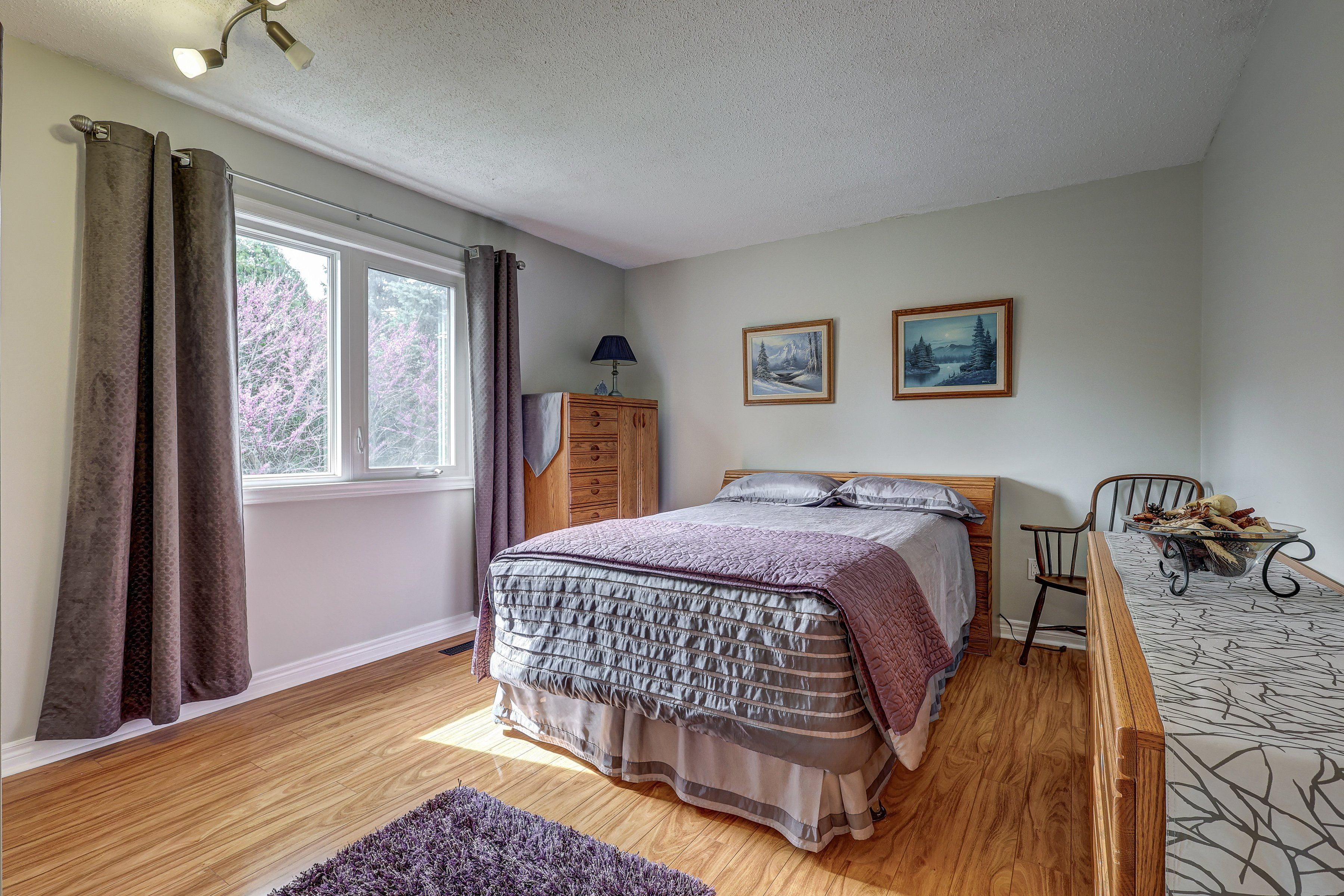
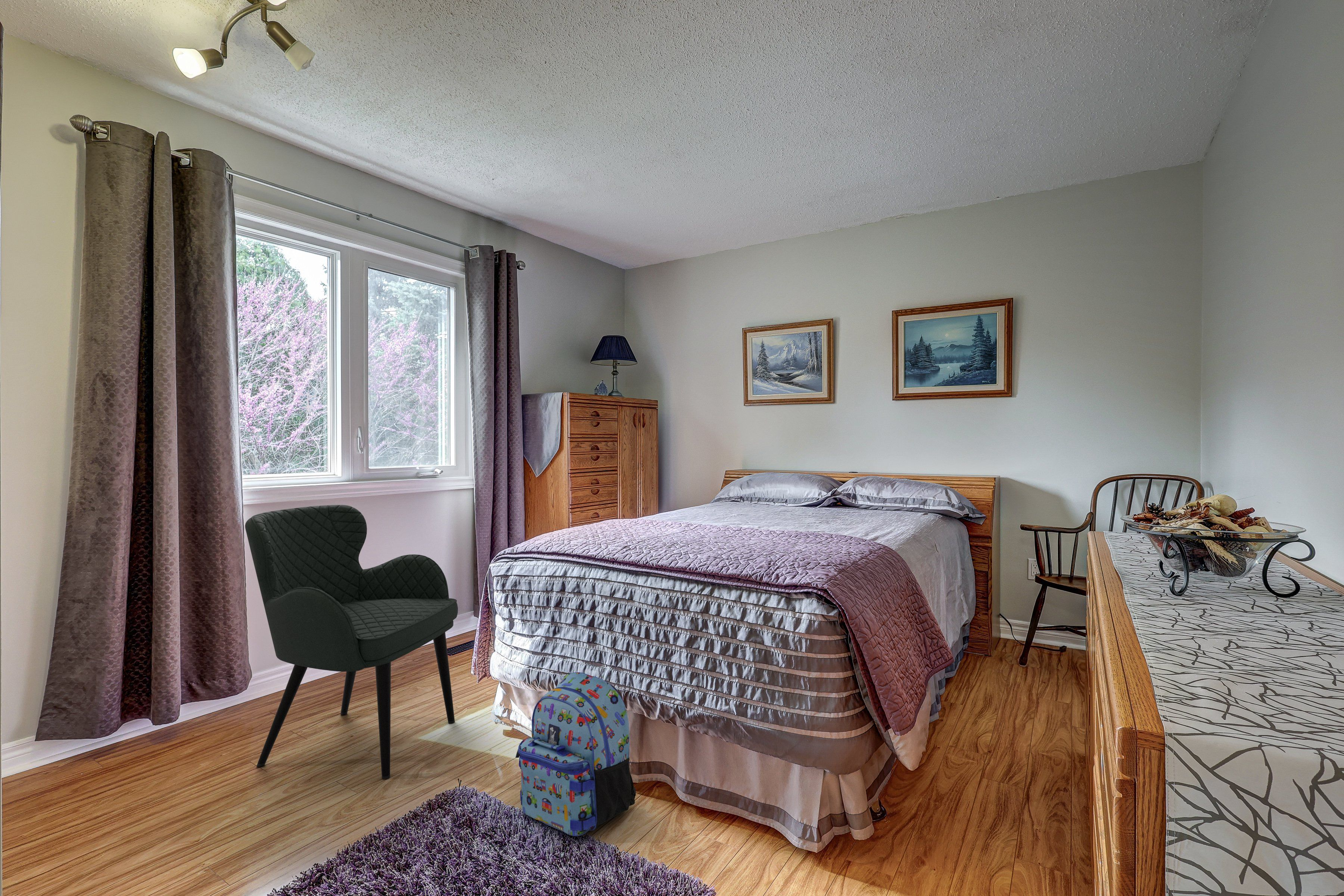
+ armchair (351, 626)
+ backpack (574, 745)
